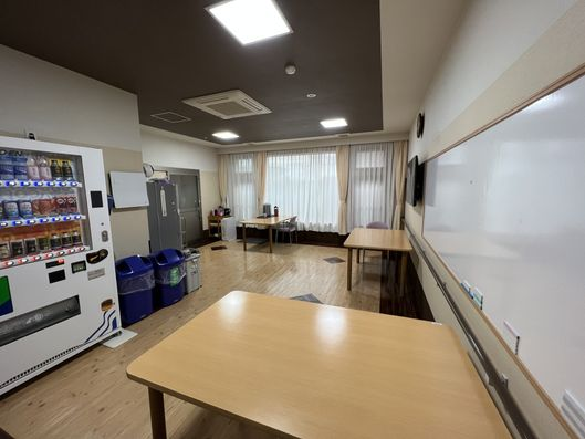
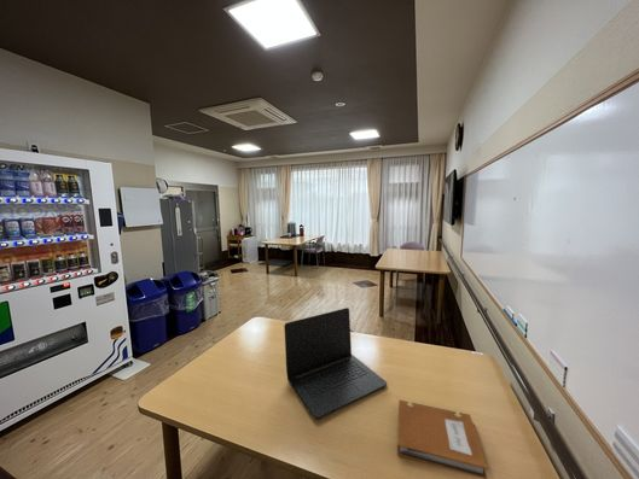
+ notebook (437, 432)
+ laptop (335, 354)
